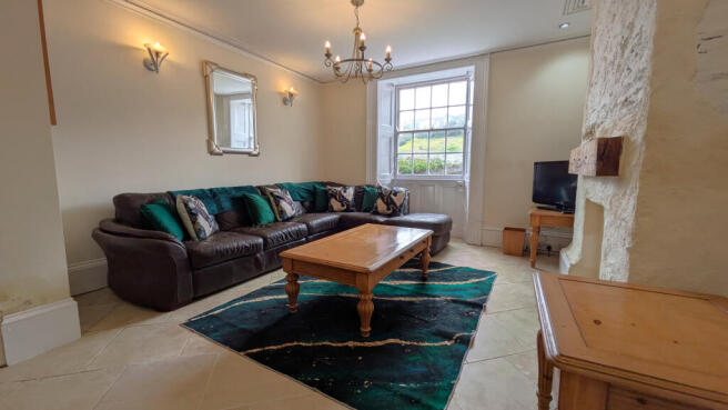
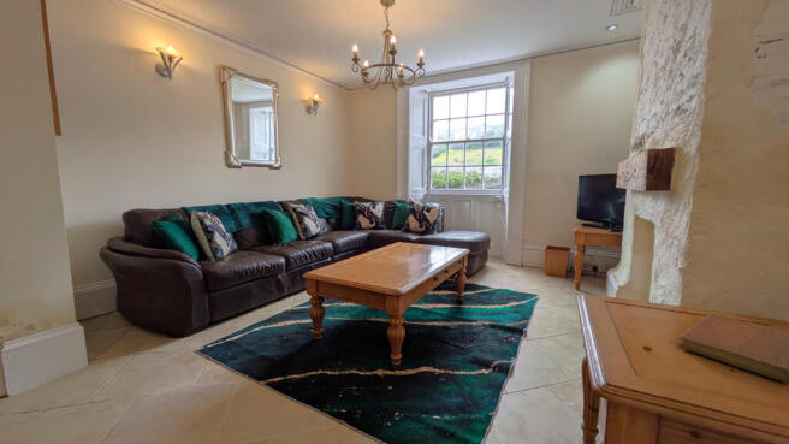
+ notebook (743, 342)
